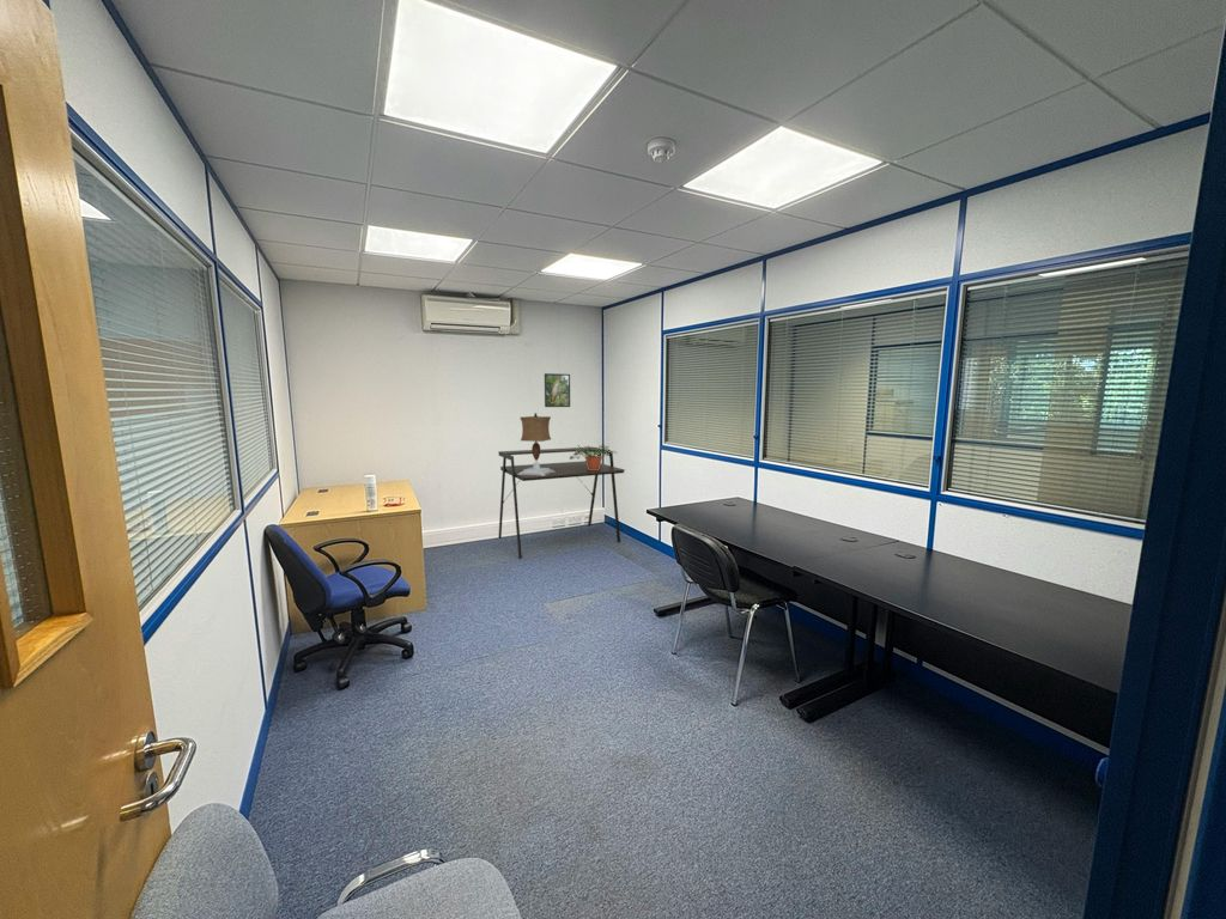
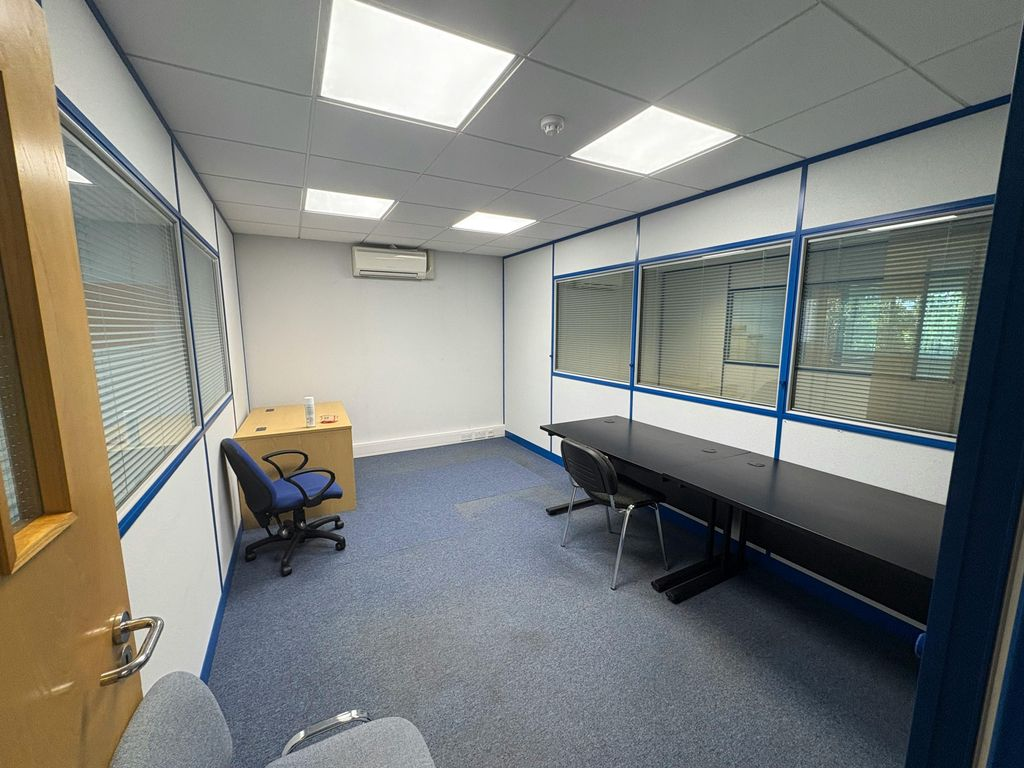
- desk (559, 477)
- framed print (557, 390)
- potted plant (590, 456)
- table lamp (535, 443)
